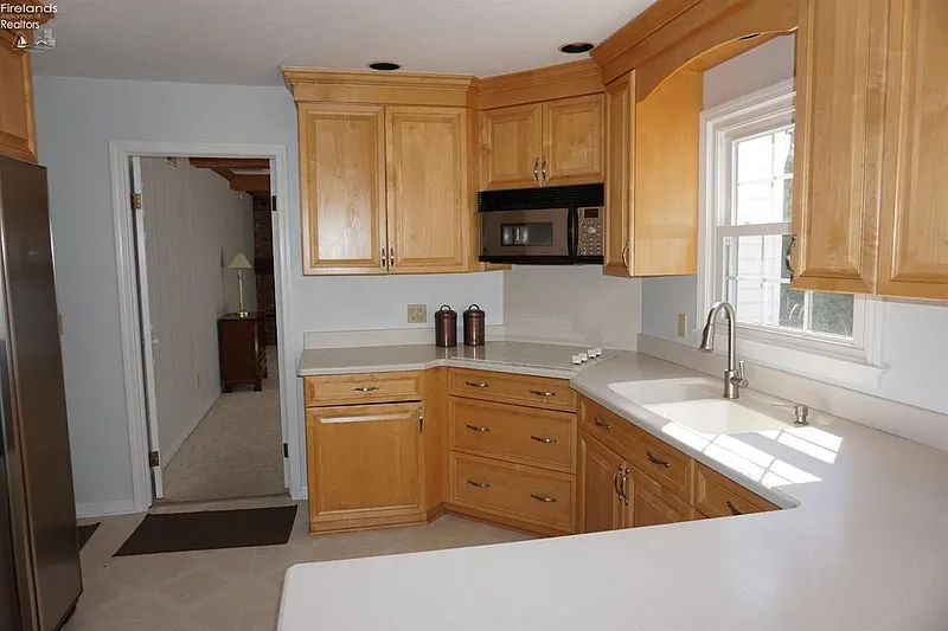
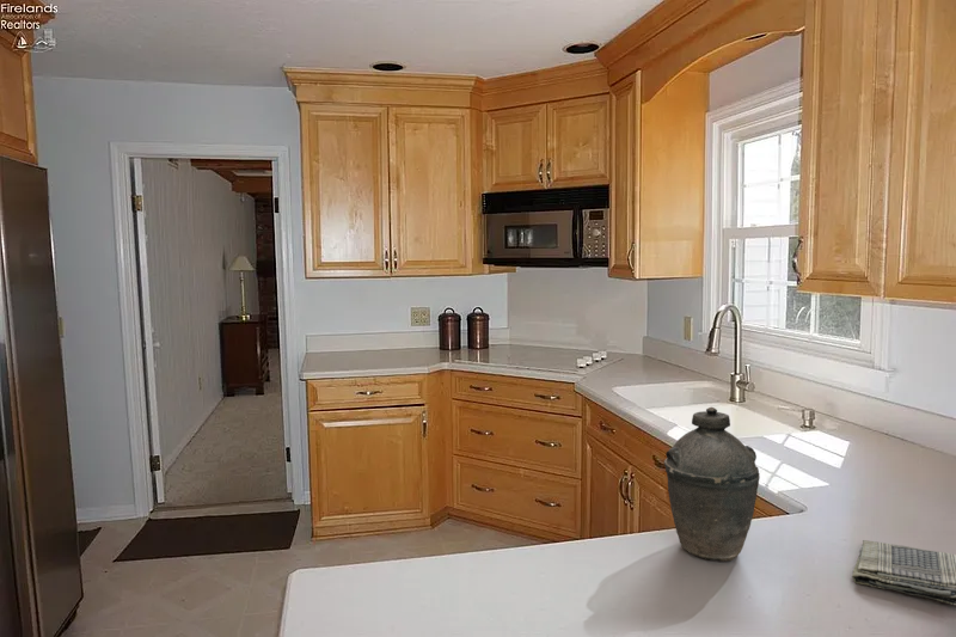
+ kettle (711, 478)
+ dish towel (913, 568)
